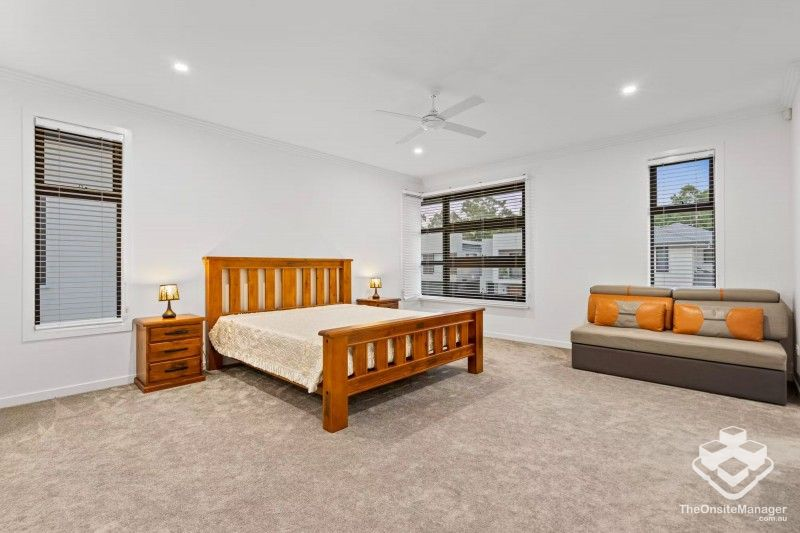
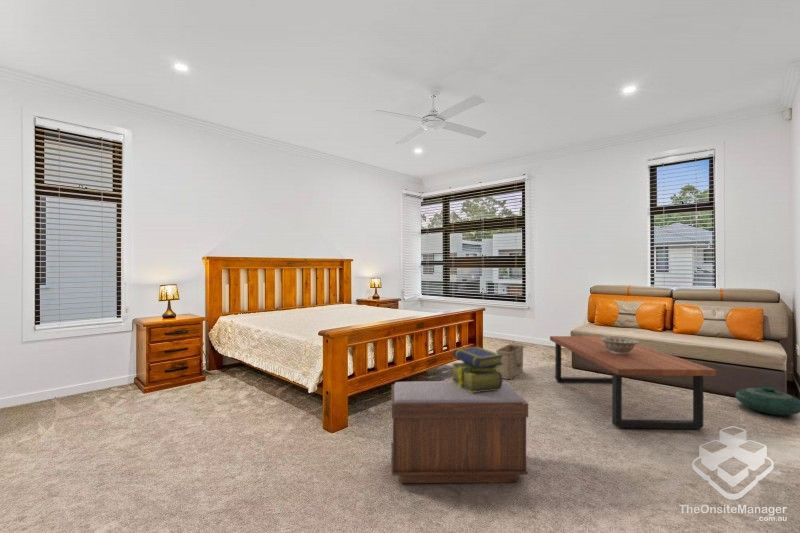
+ basket (510, 361)
+ decorative bowl (619, 346)
+ stack of books (477, 368)
+ decorative bowl (768, 398)
+ coffee table (616, 375)
+ bench (454, 427)
